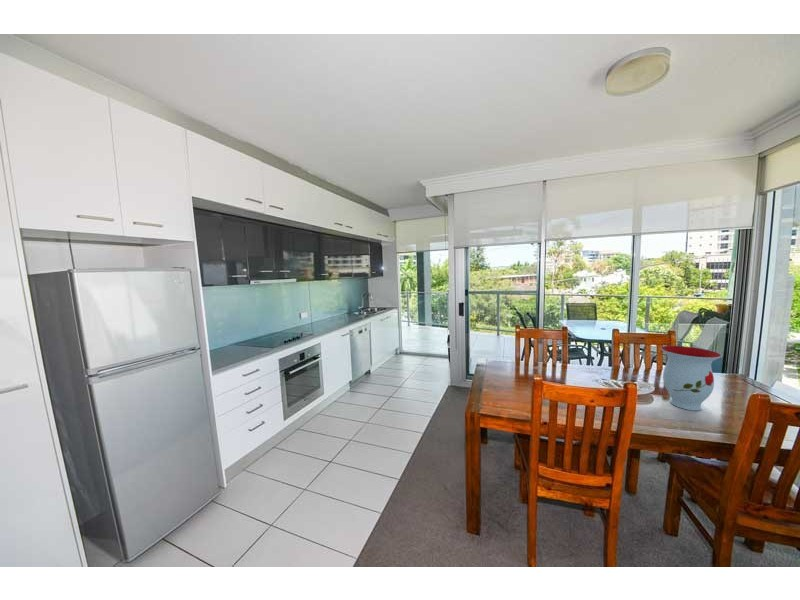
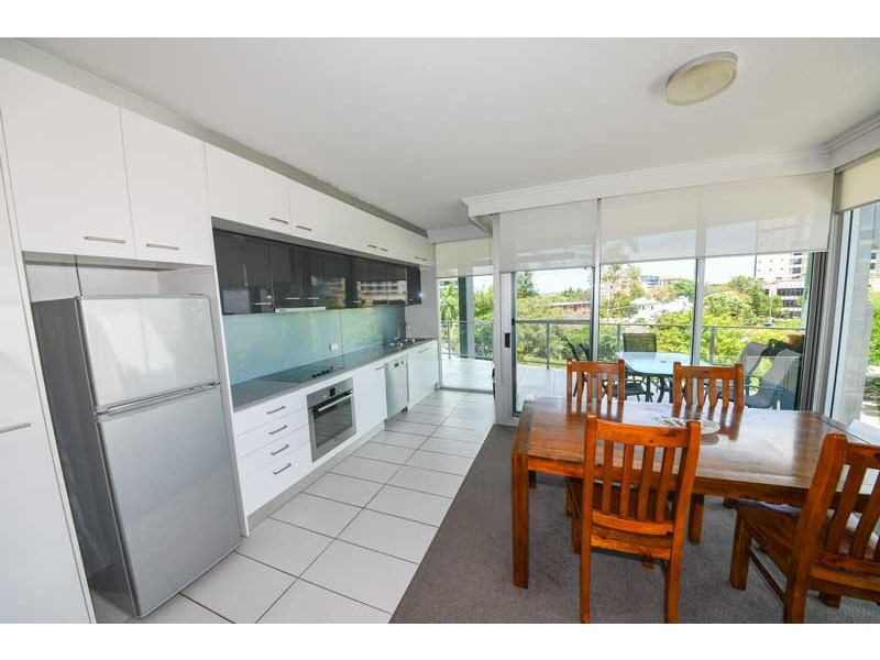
- vase (687, 378)
